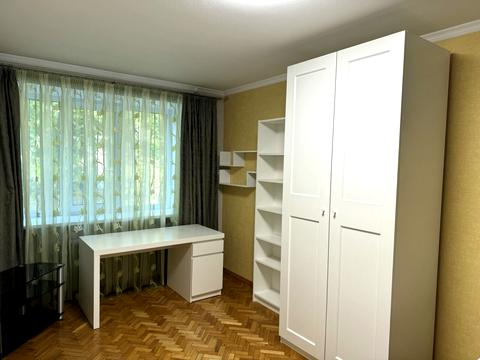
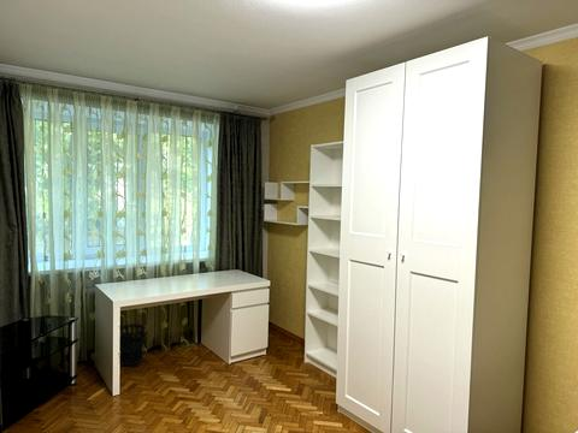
+ wastebasket (131, 344)
